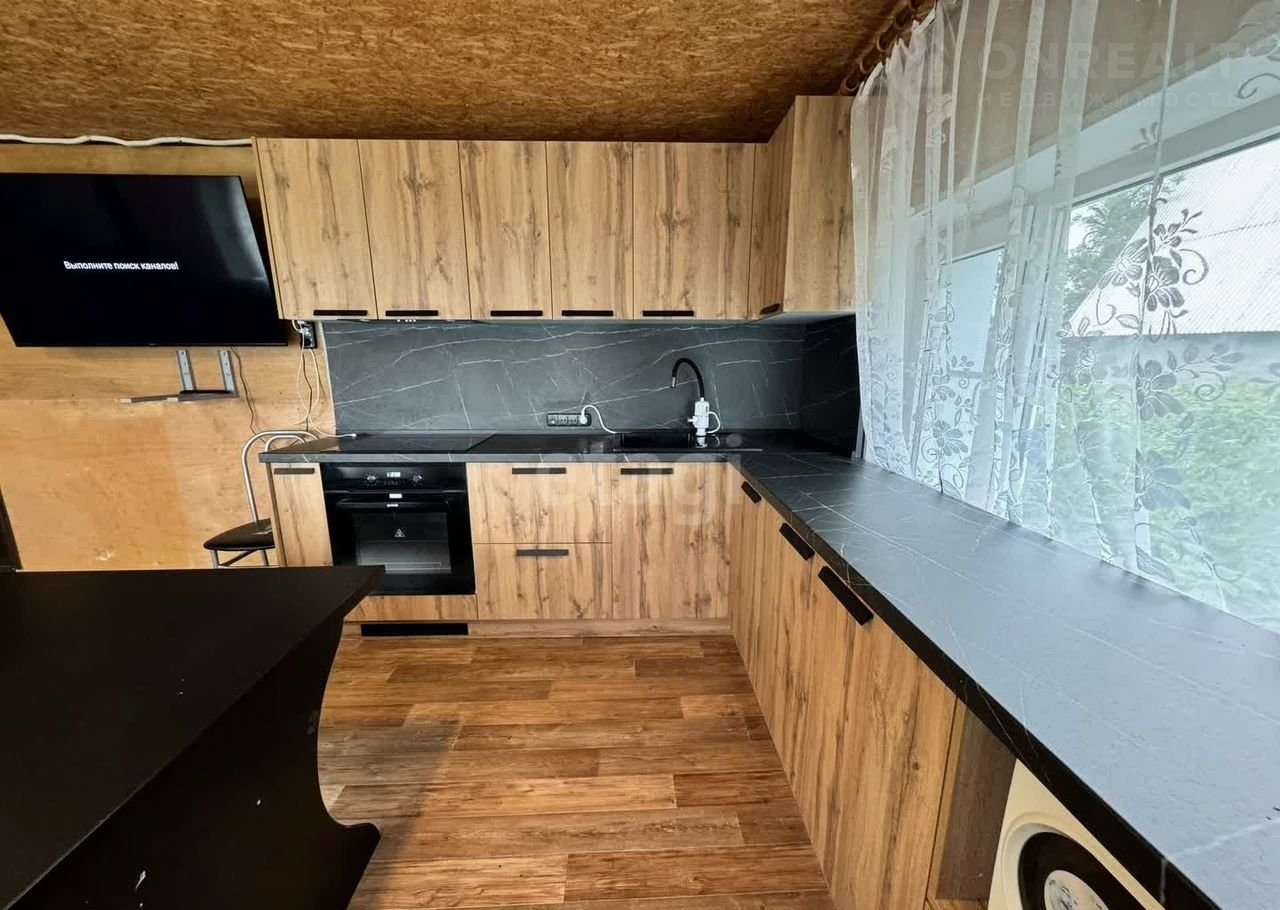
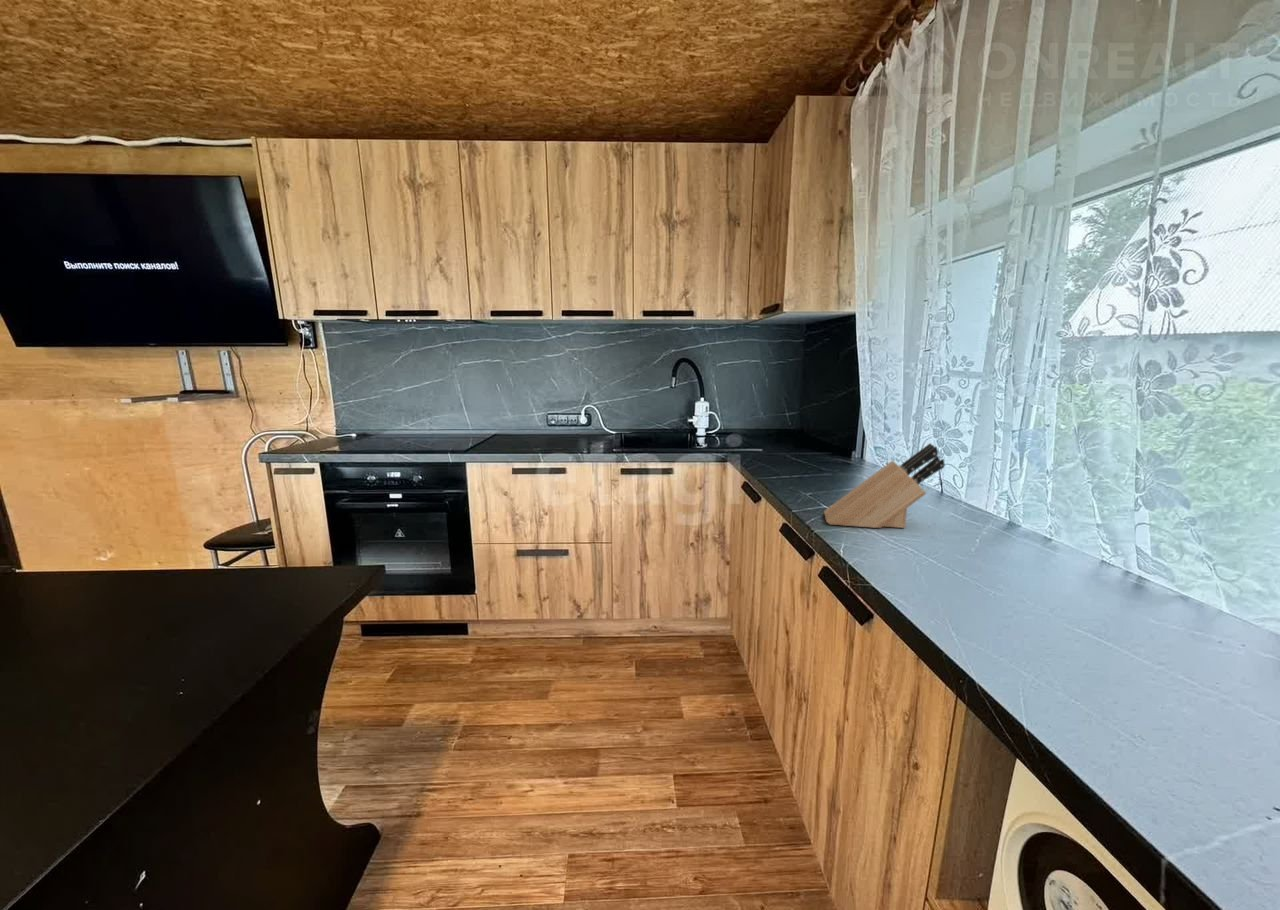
+ knife block (881, 483)
